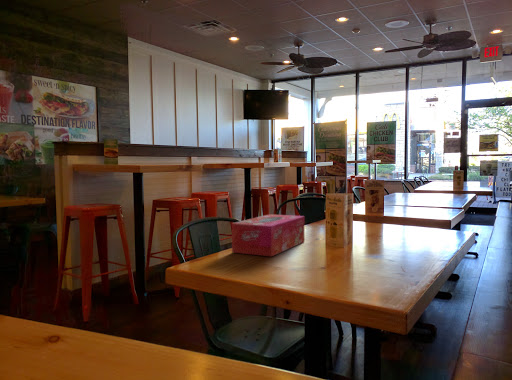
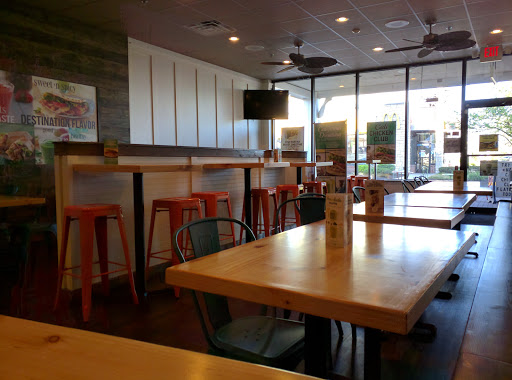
- tissue box (270, 233)
